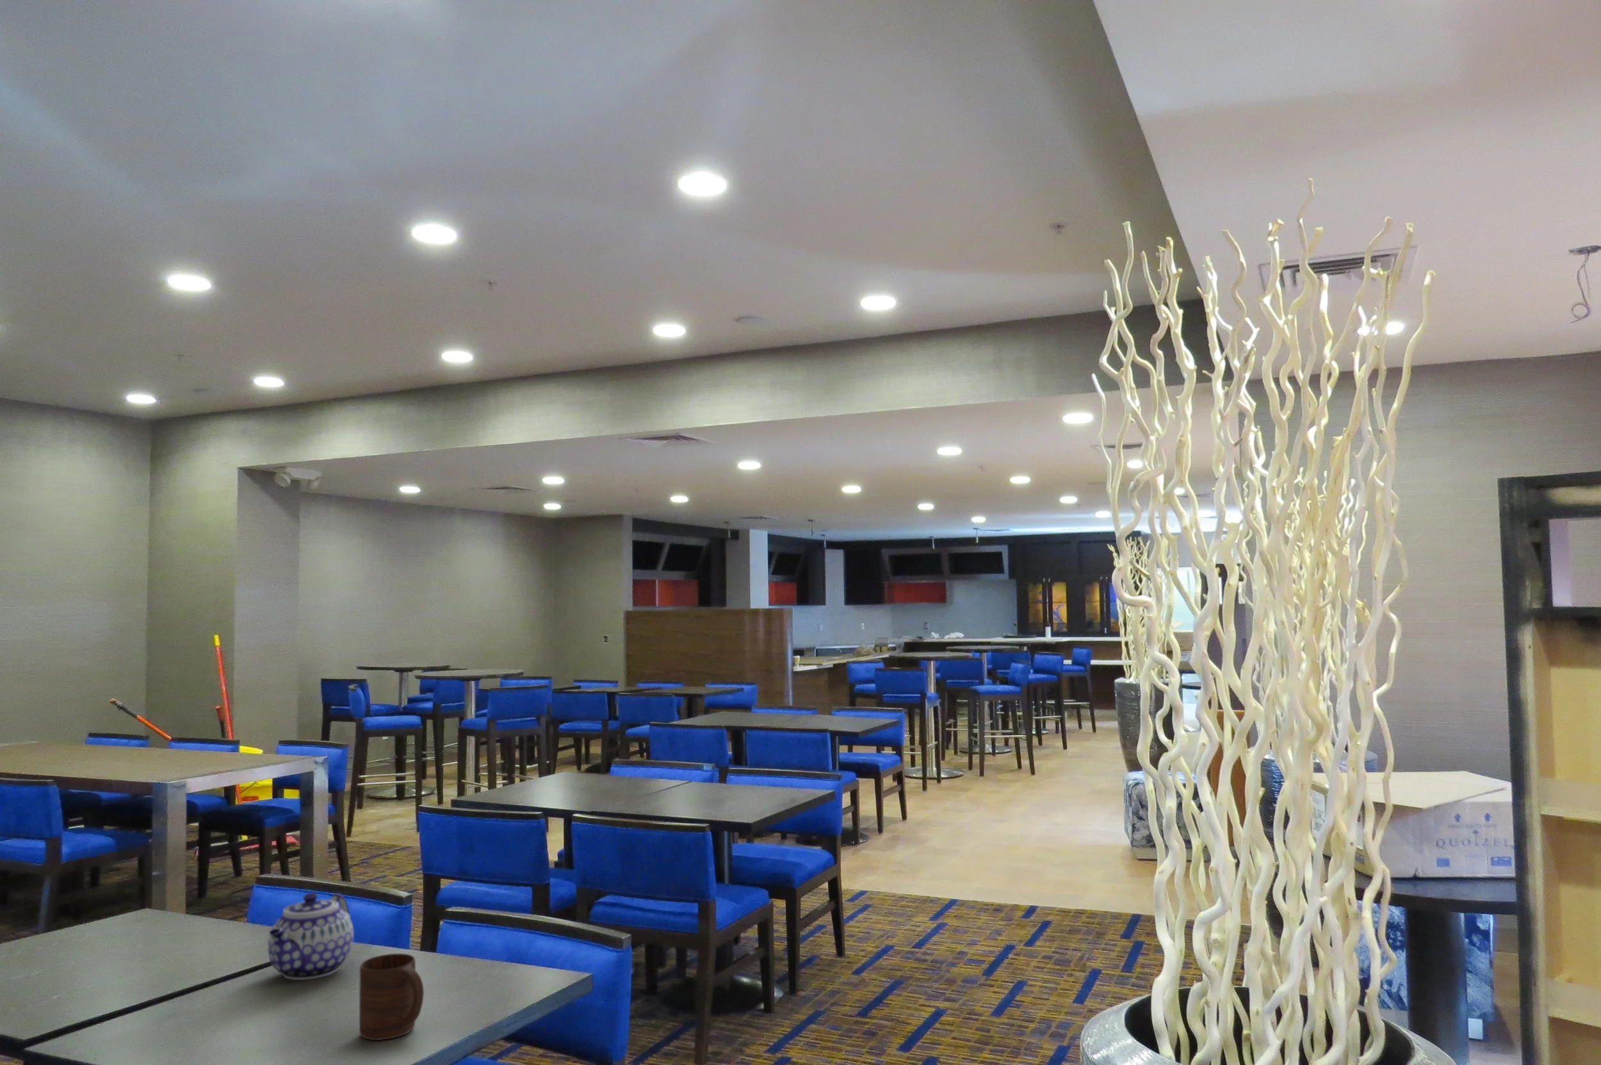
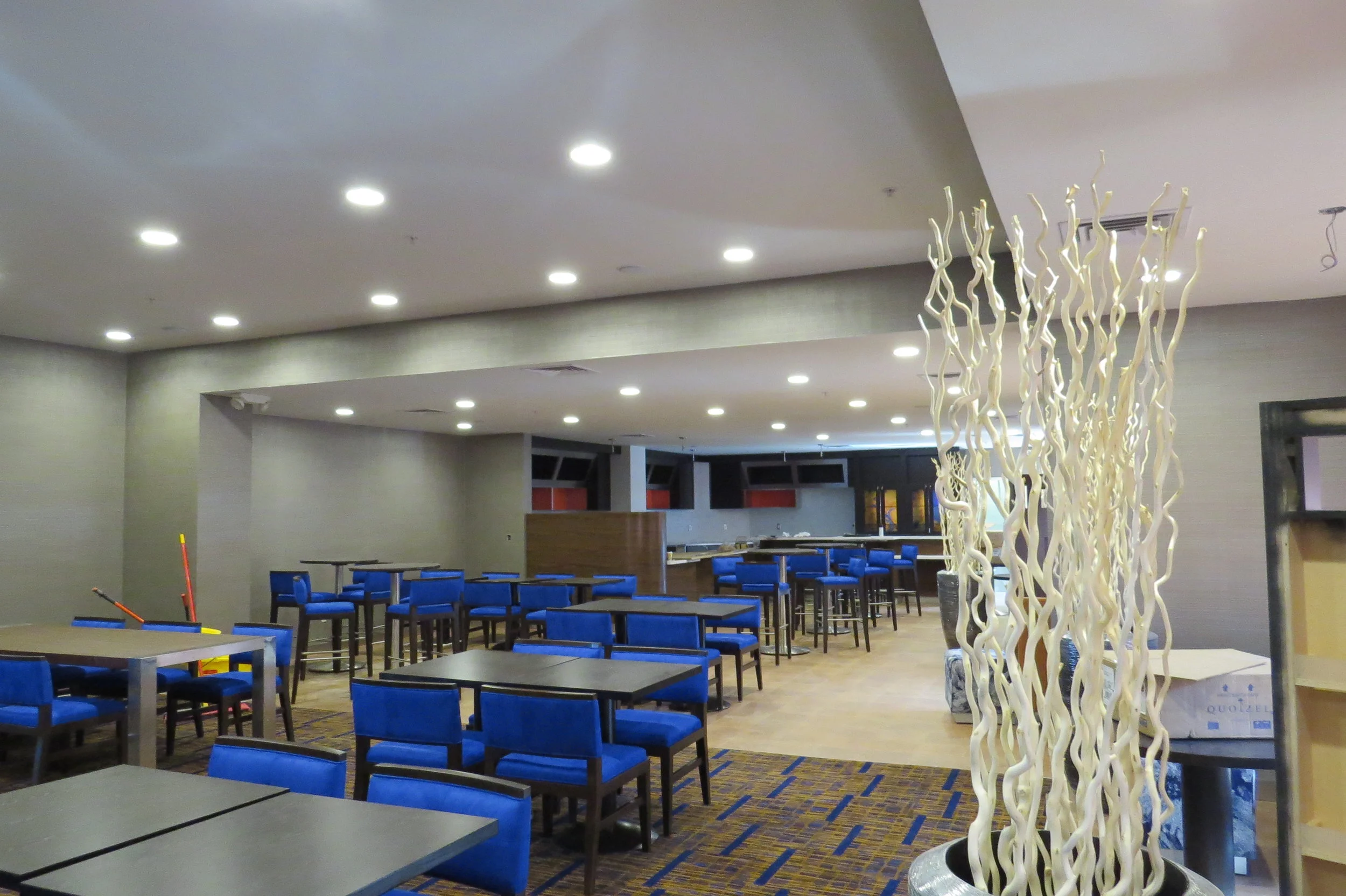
- teapot (312, 932)
- cup (395, 996)
